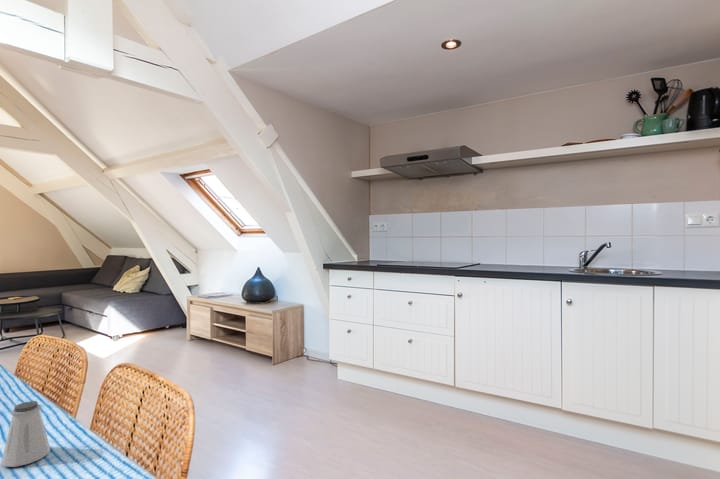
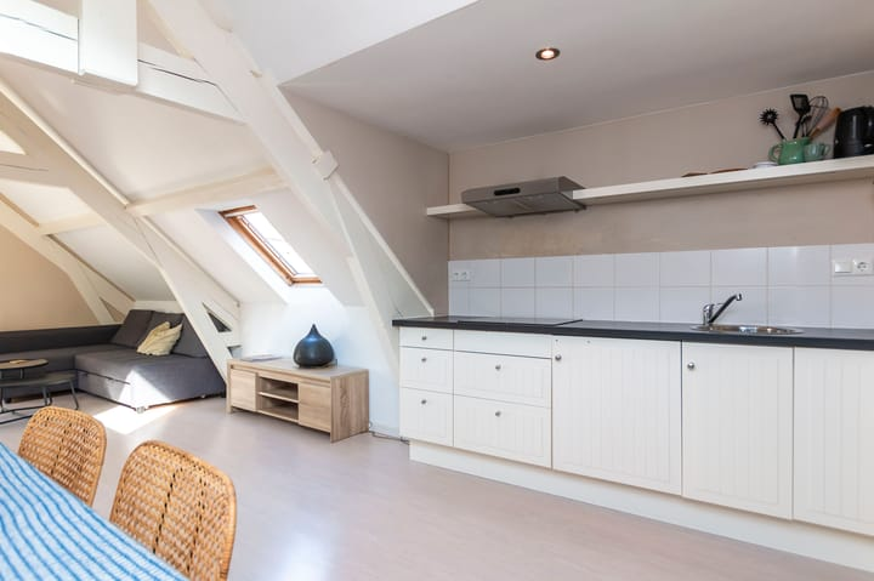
- saltshaker (26, 430)
